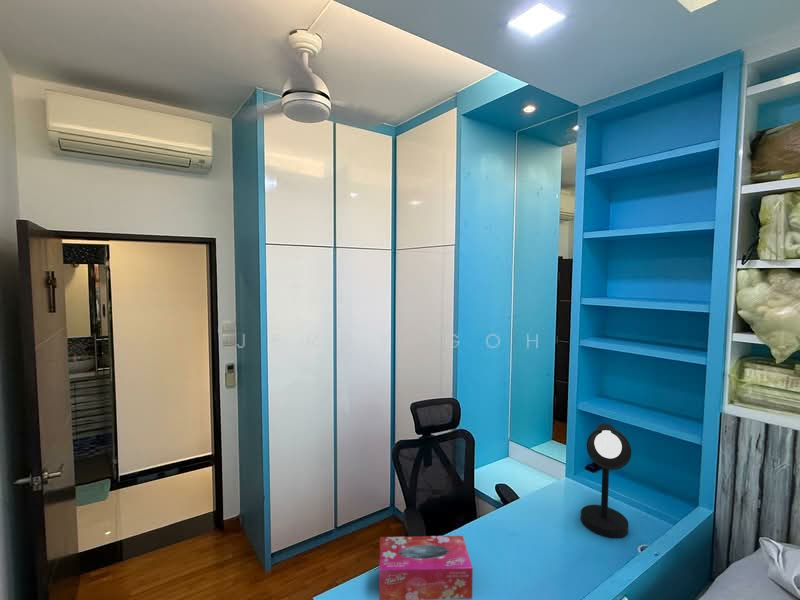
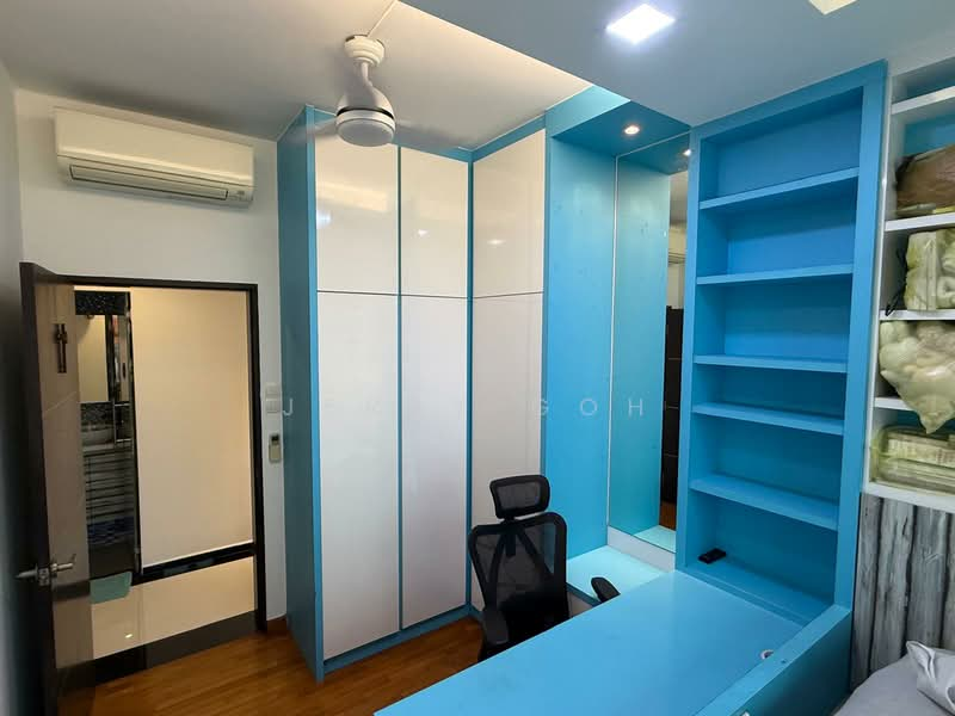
- desk lamp (605, 476)
- tissue box (423, 566)
